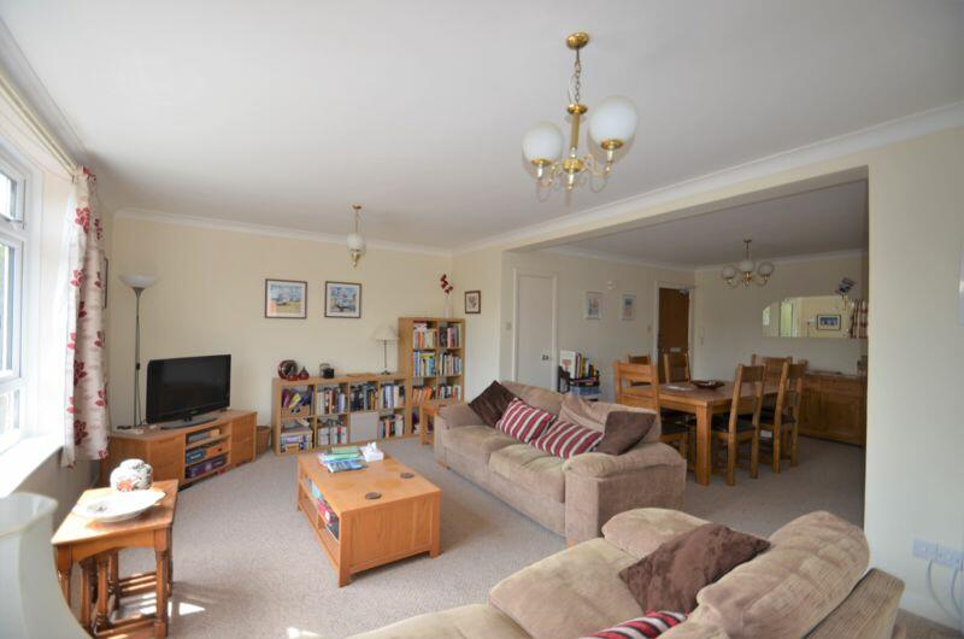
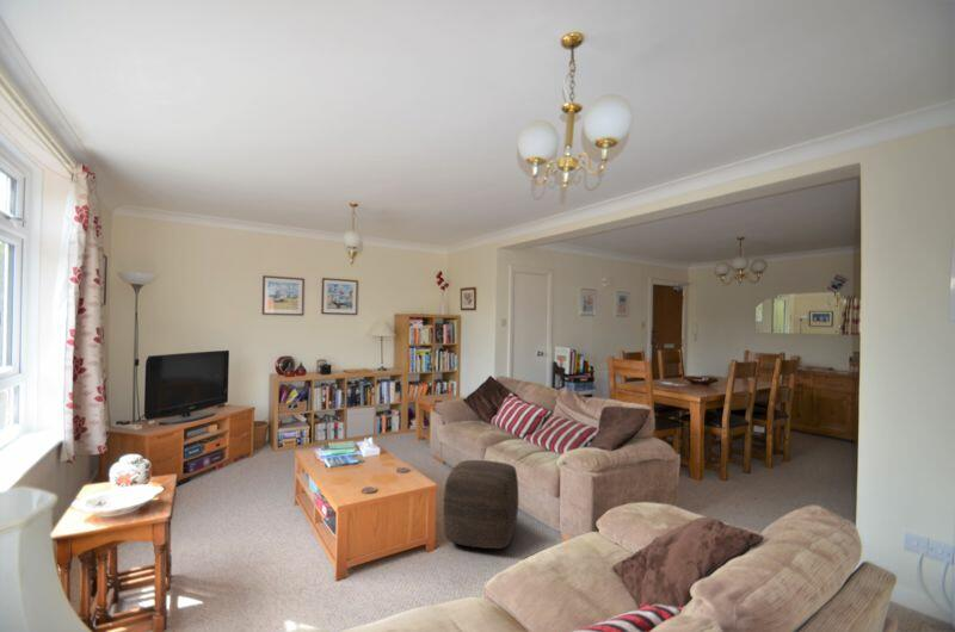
+ ottoman (481, 501)
